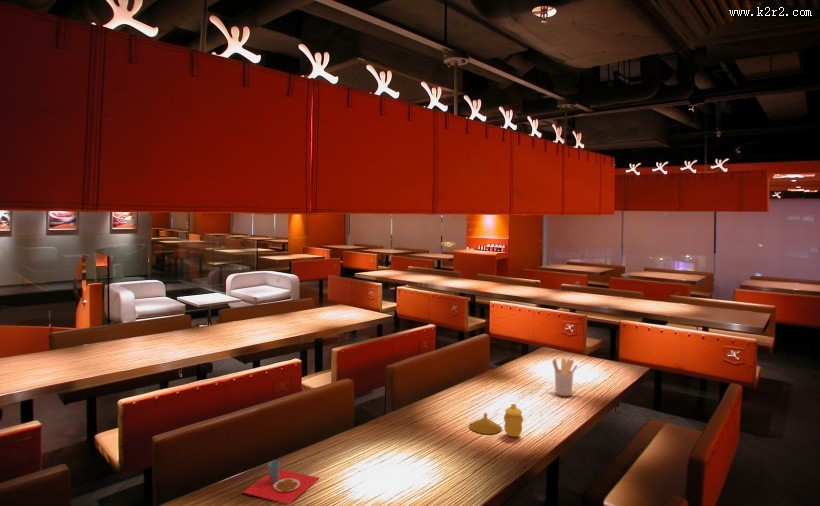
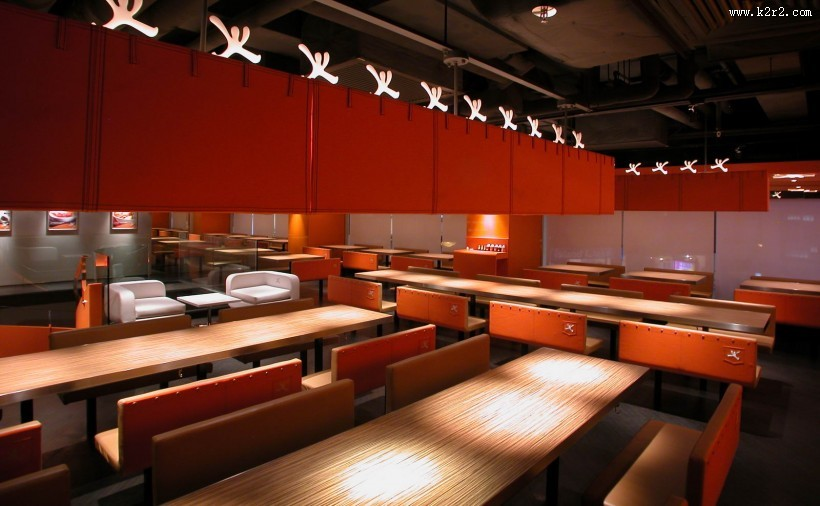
- utensil holder (564, 376)
- condiment set (491, 420)
- placemat (282, 476)
